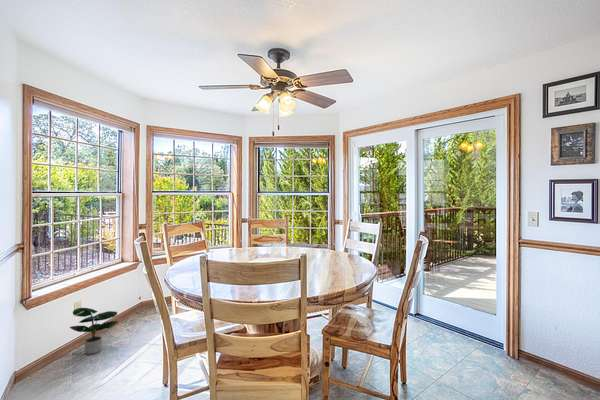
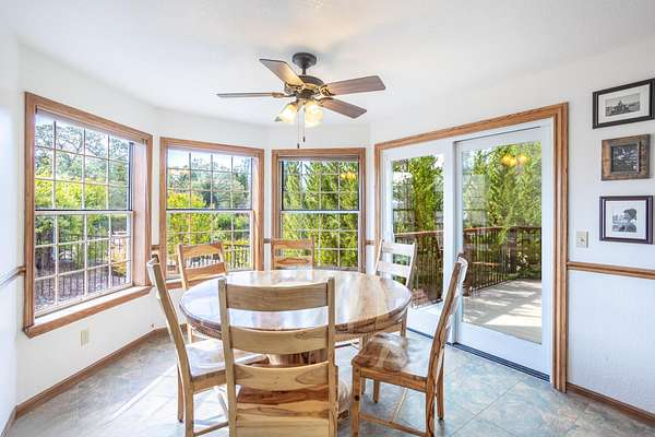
- potted plant (94, 329)
